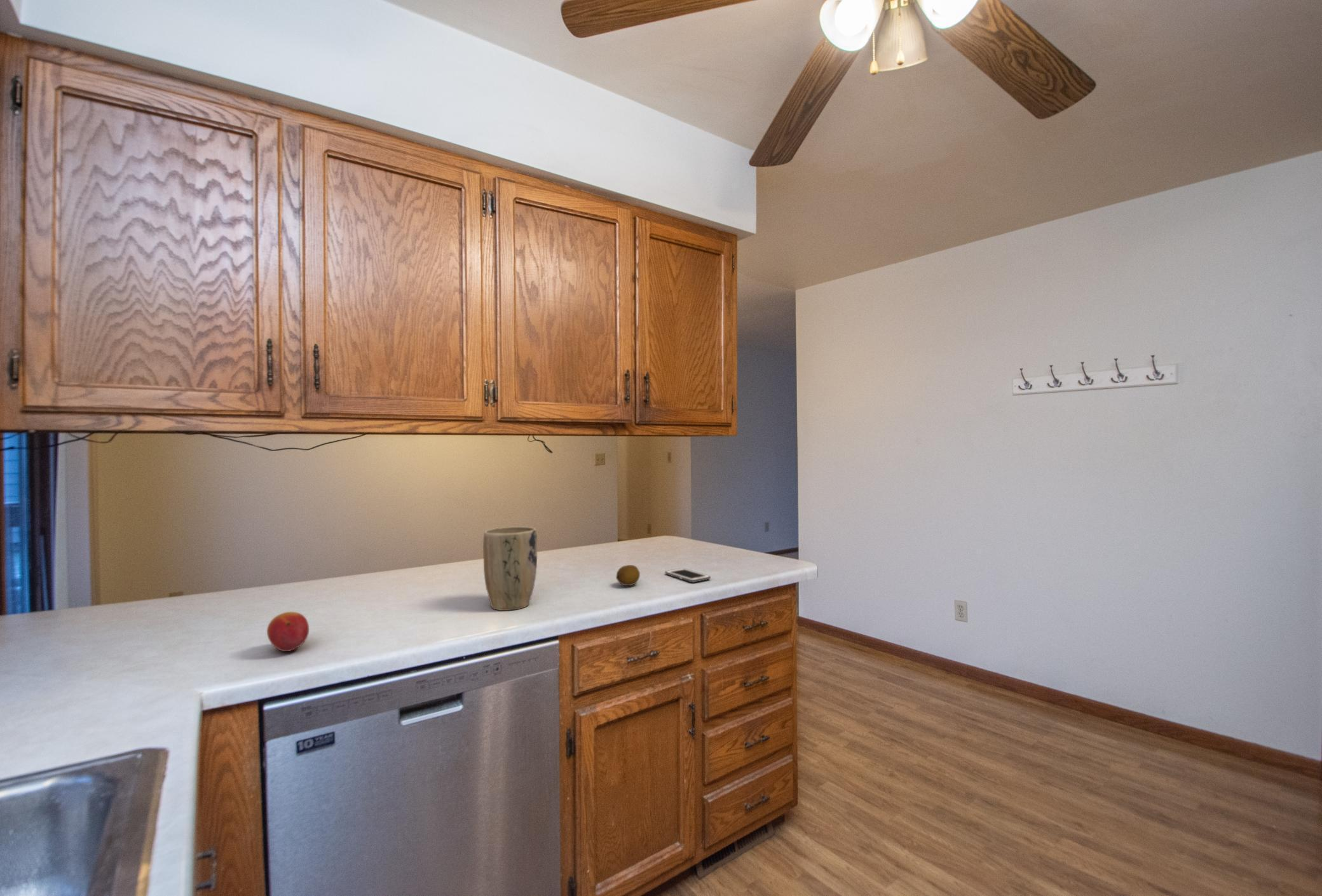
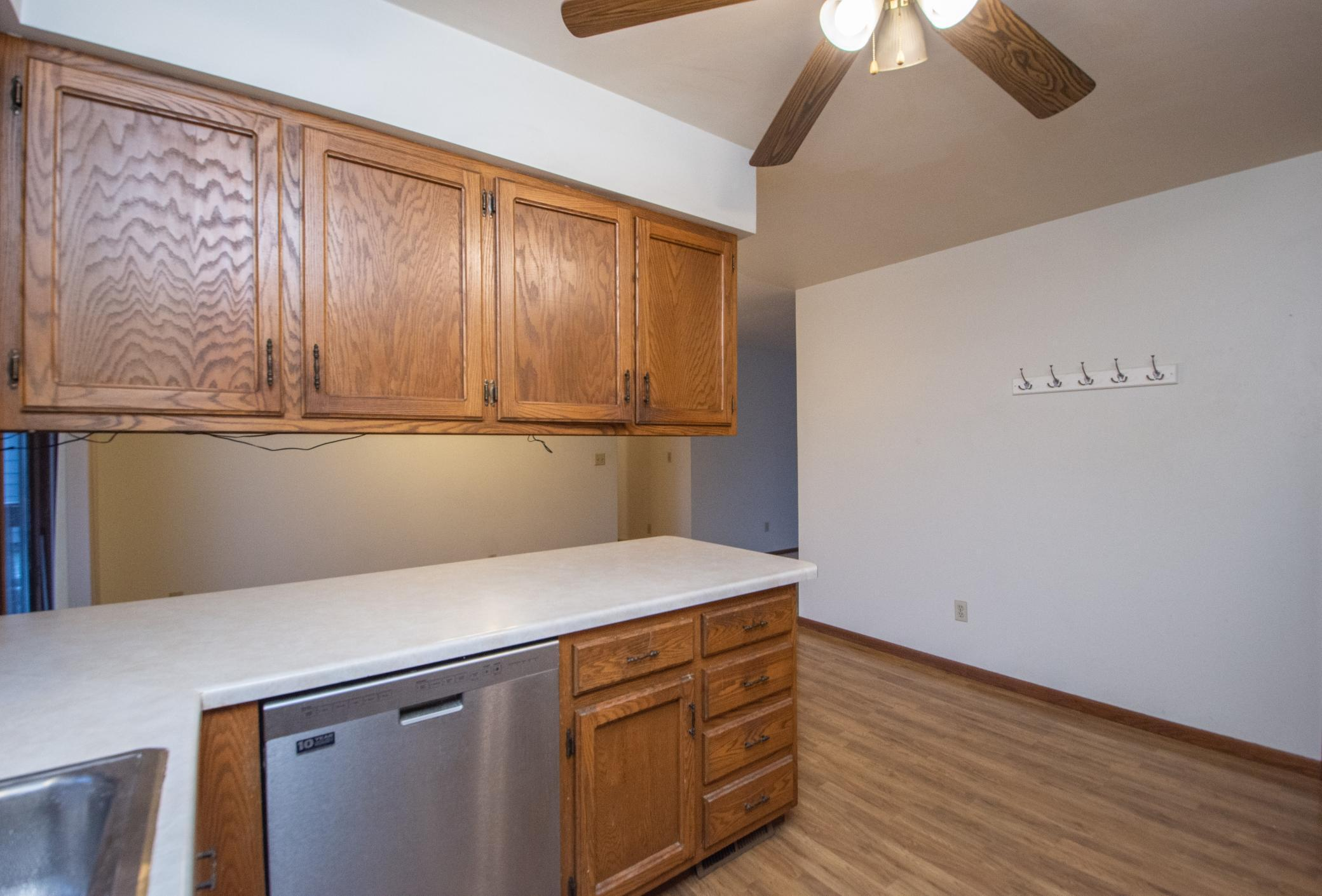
- cell phone (687, 575)
- fruit (288, 630)
- plant pot (510, 567)
- fruit (629, 575)
